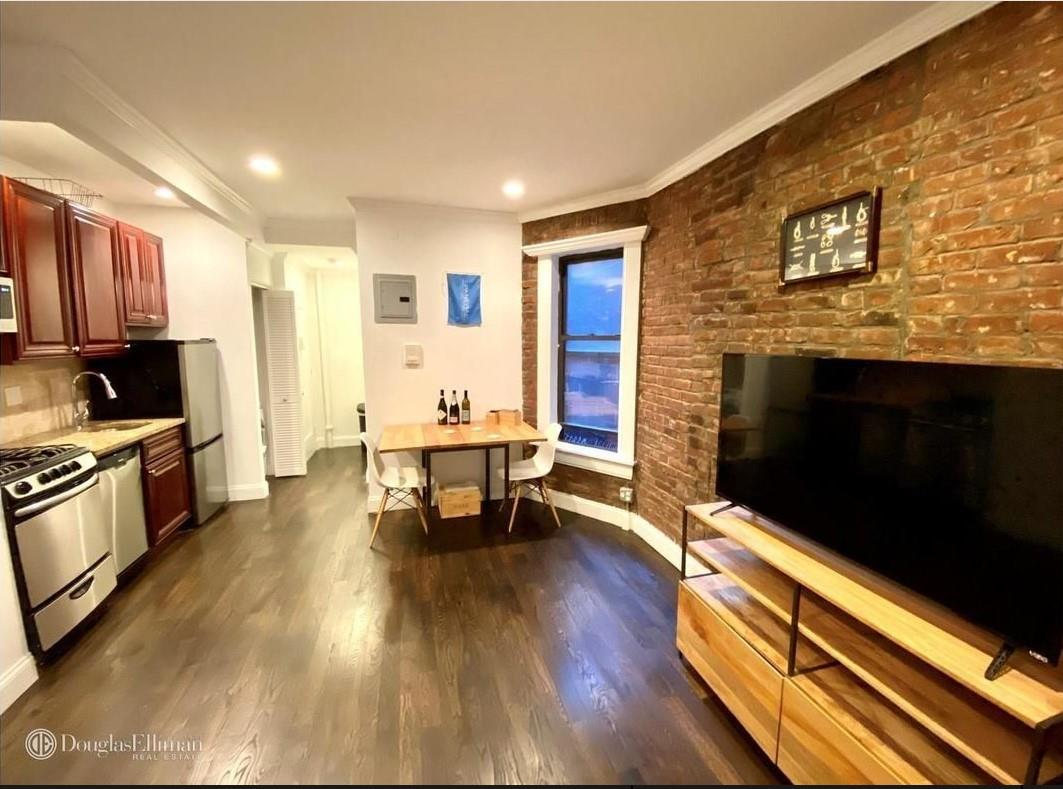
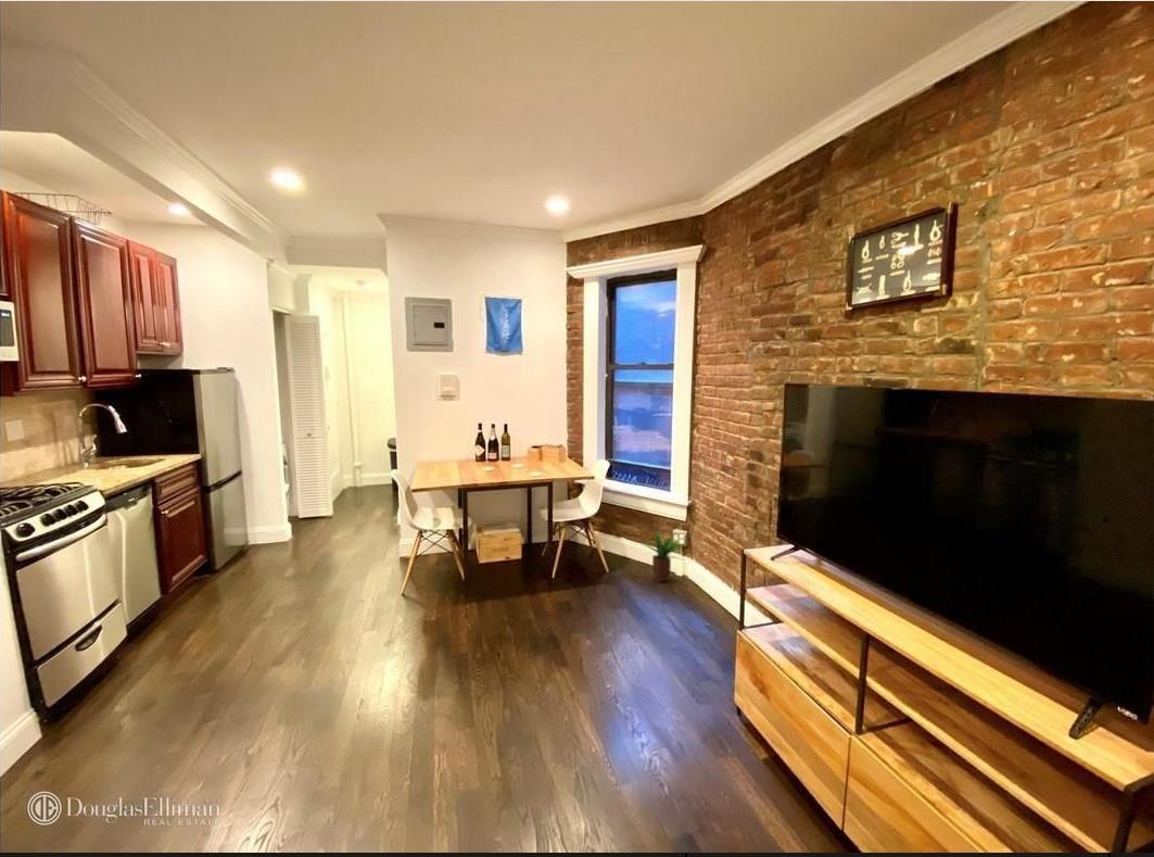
+ potted plant (665, 554)
